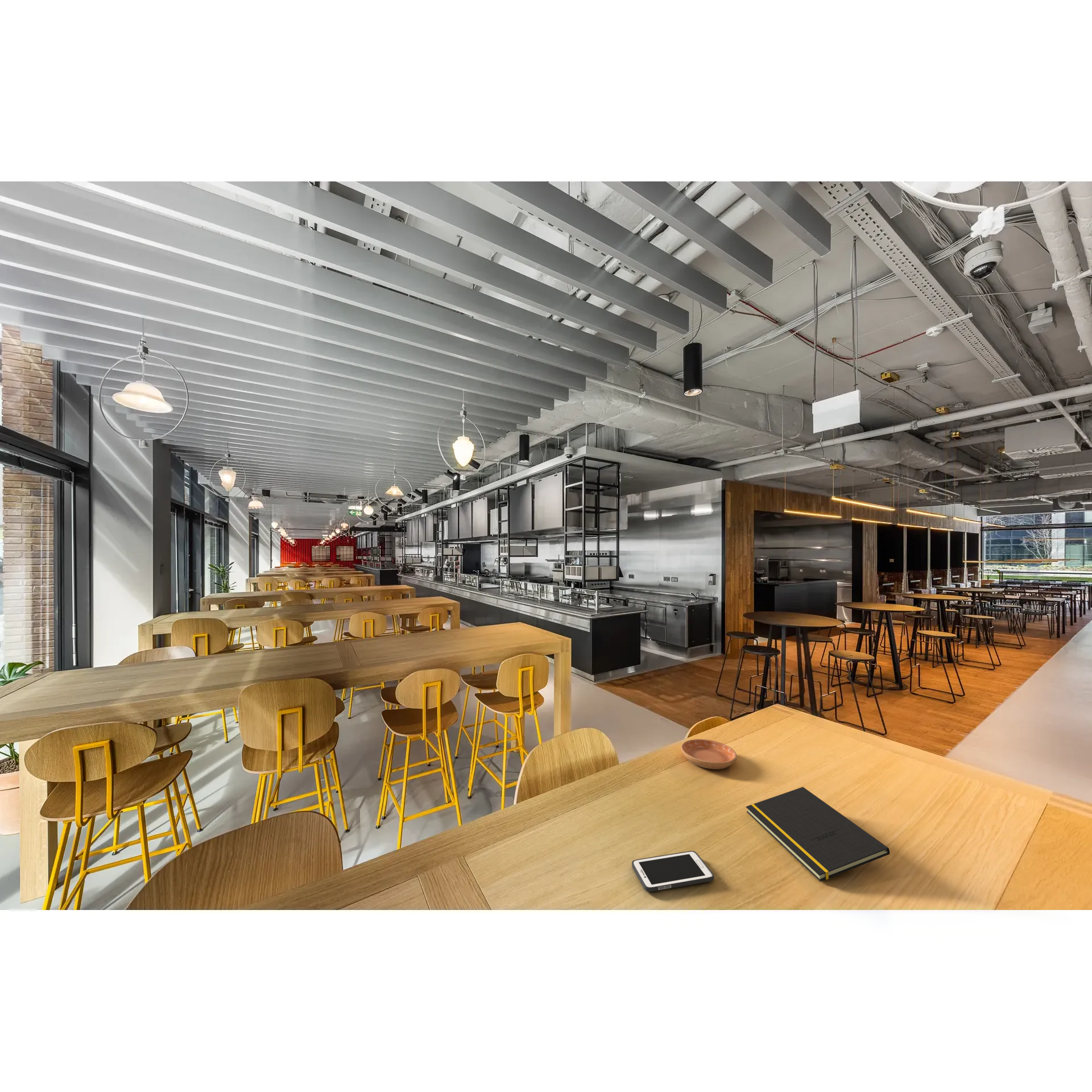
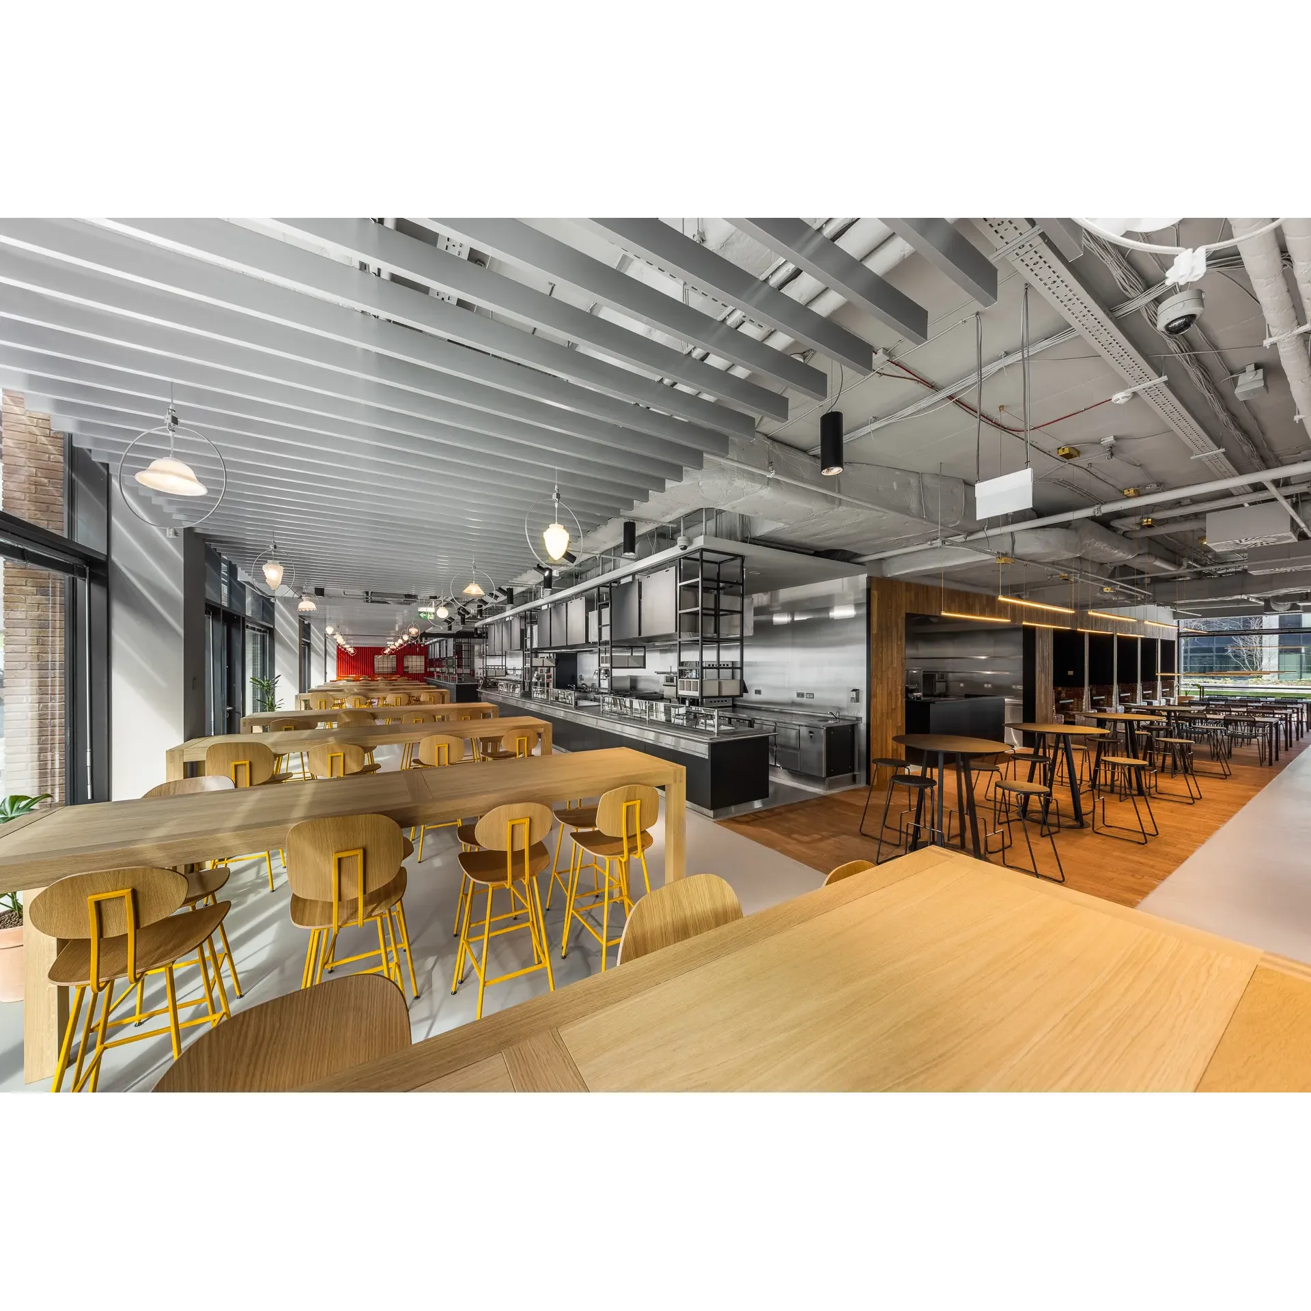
- notepad (810, 828)
- saucer (708, 755)
- cell phone (672, 870)
